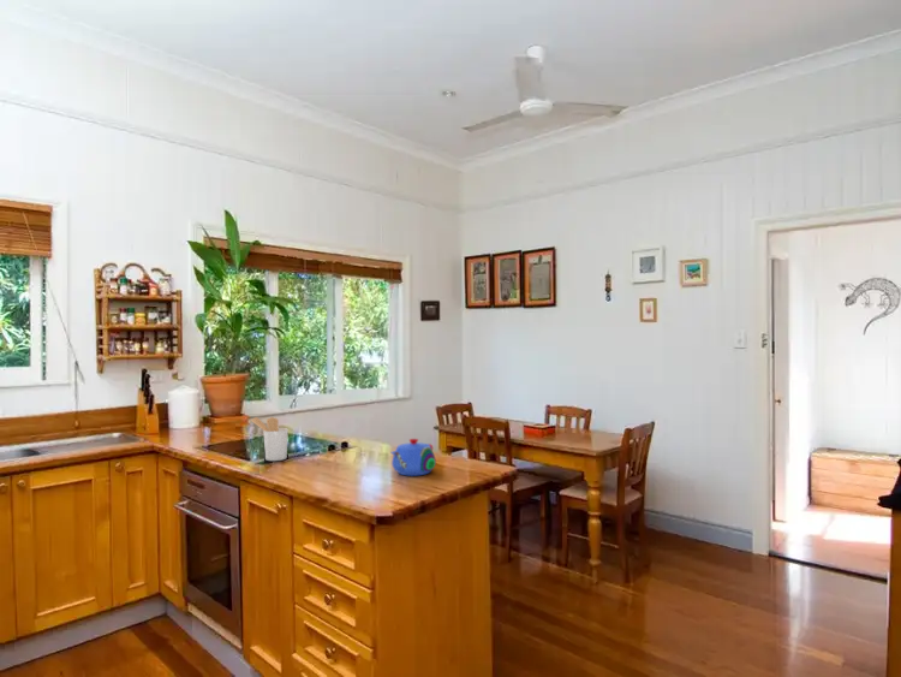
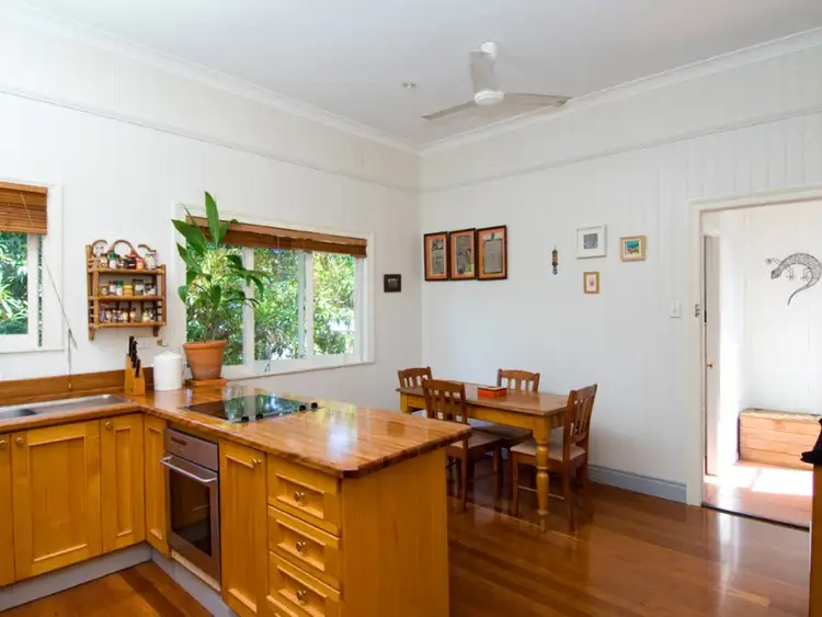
- utensil holder (269, 437)
- teapot (412, 456)
